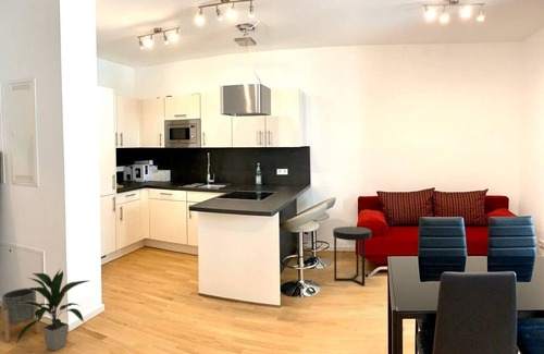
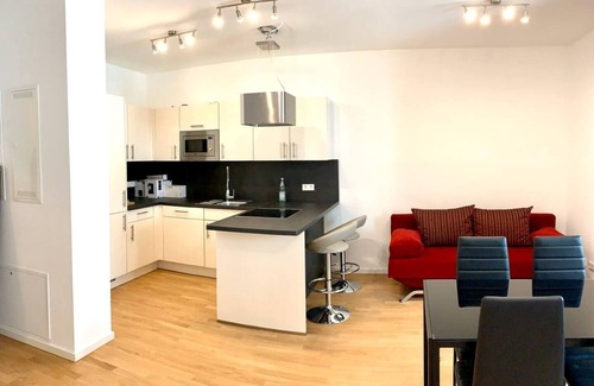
- indoor plant (51, 307)
- planter (20, 313)
- side table (357, 255)
